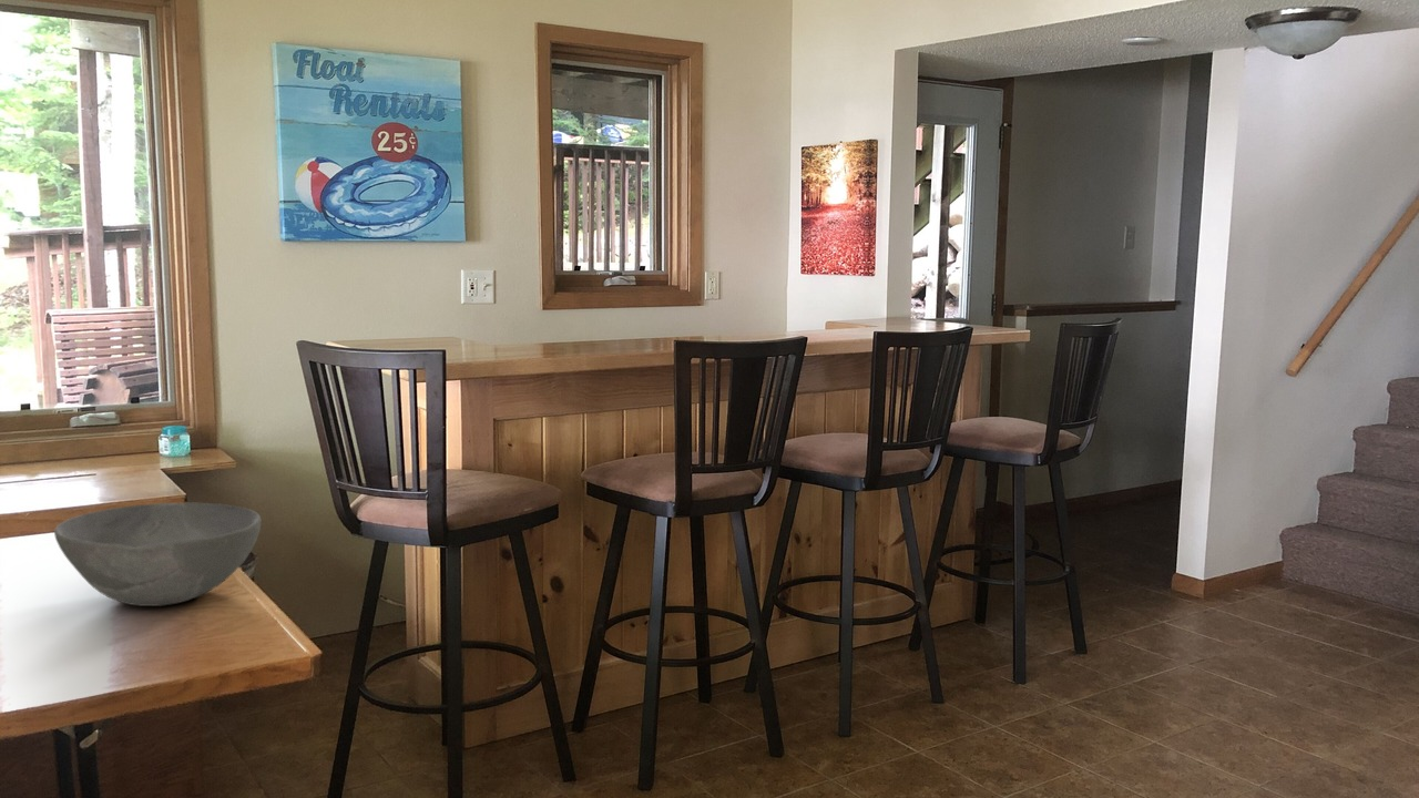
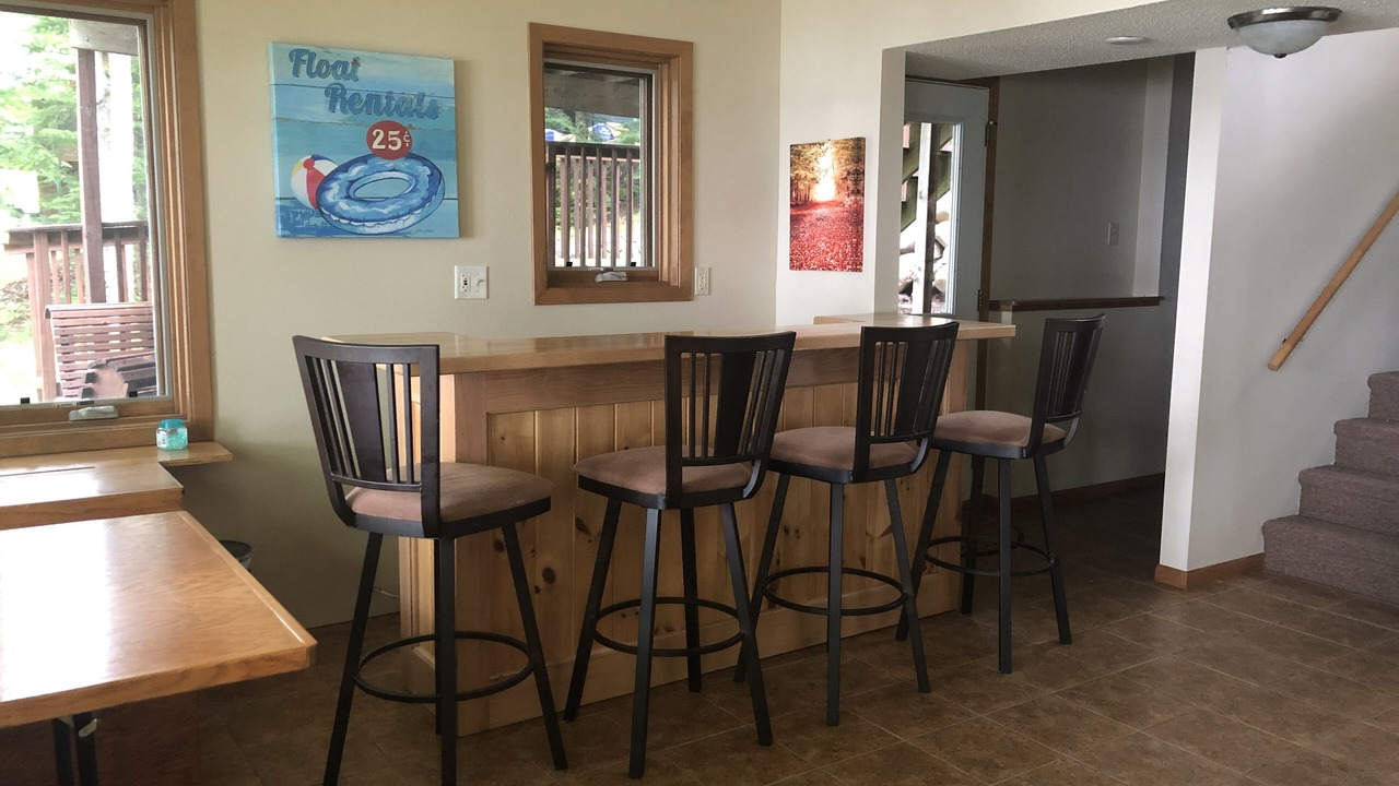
- bowl (163, 557)
